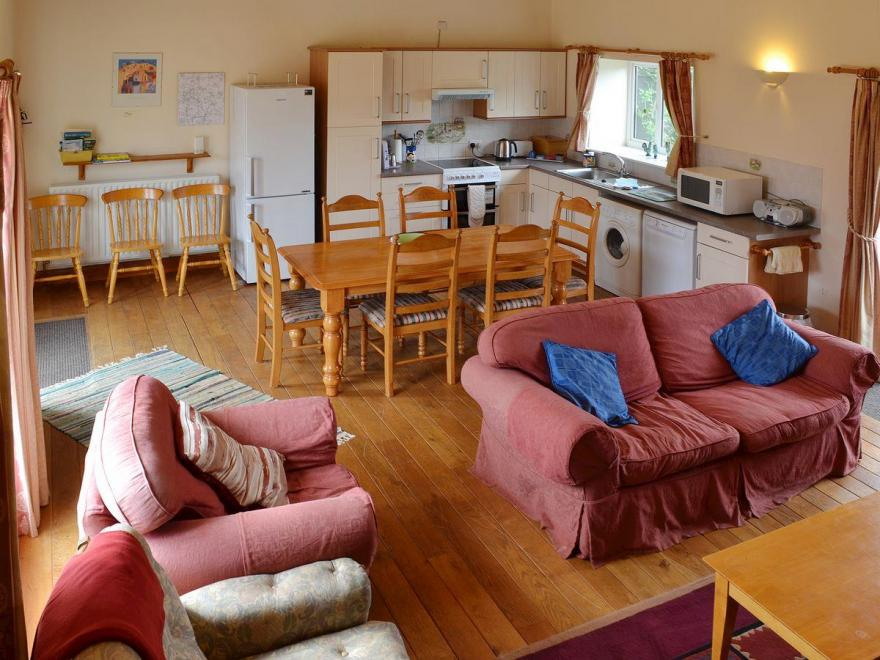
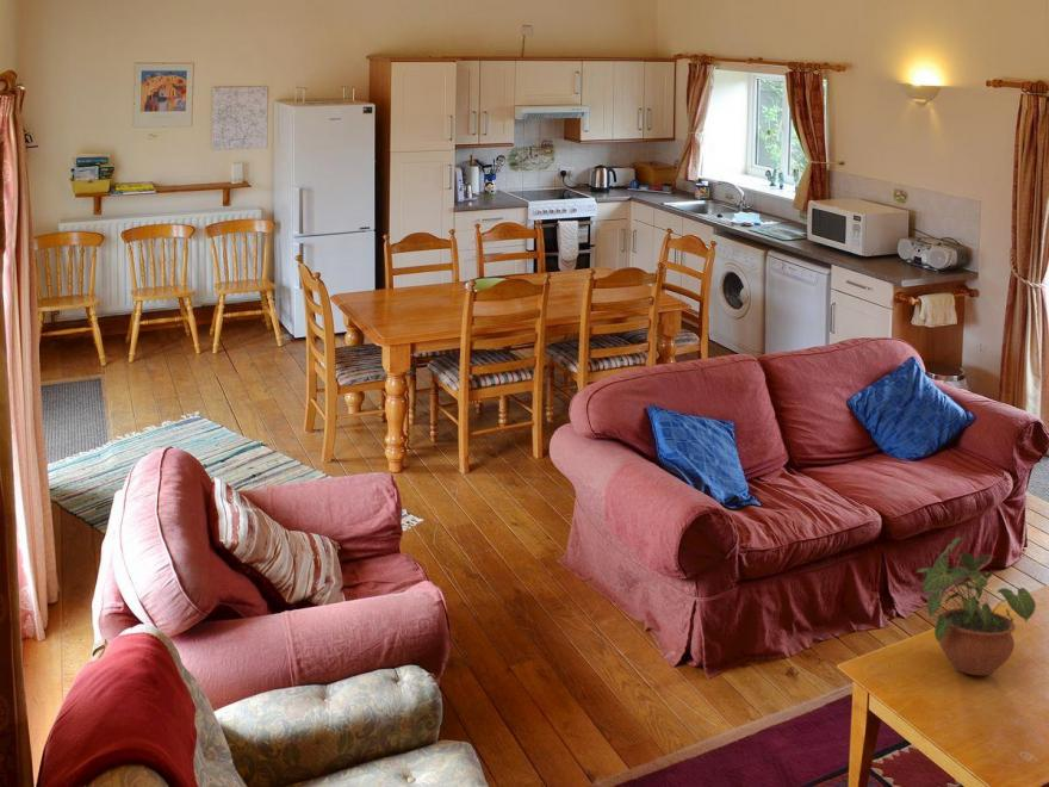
+ potted plant (967, 602)
